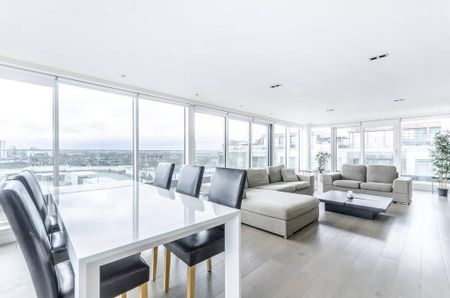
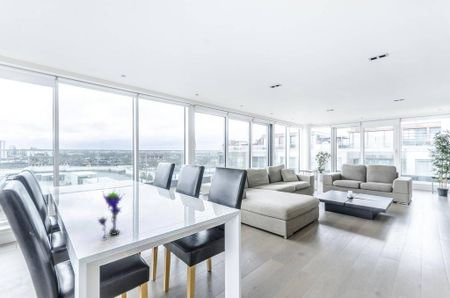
+ flower (112, 209)
